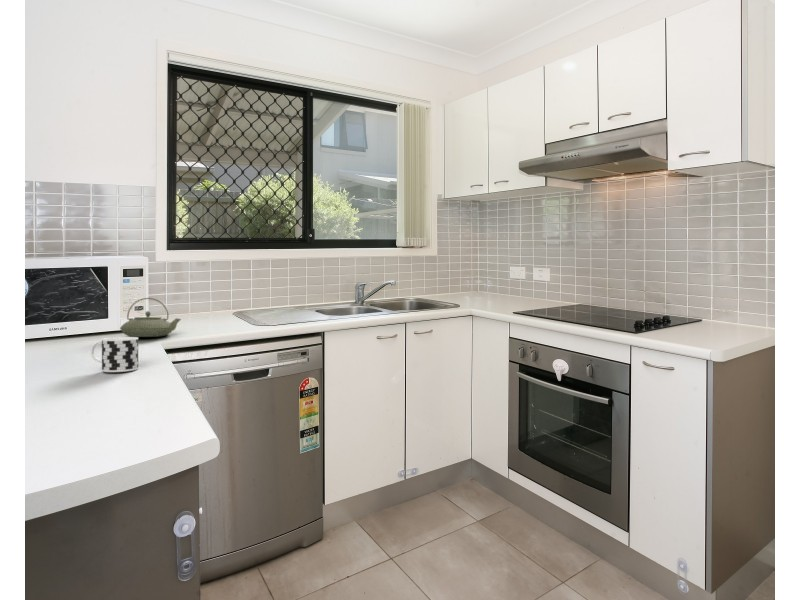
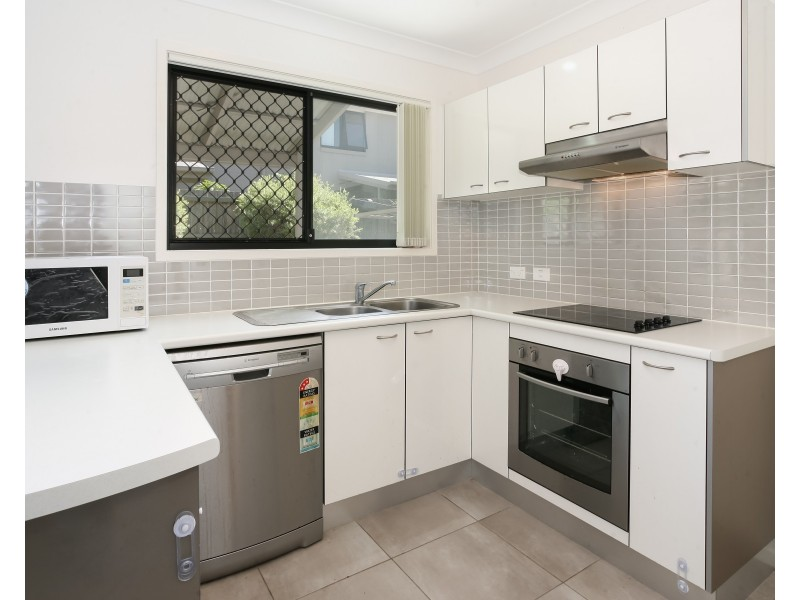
- cup (114, 354)
- teapot (151, 317)
